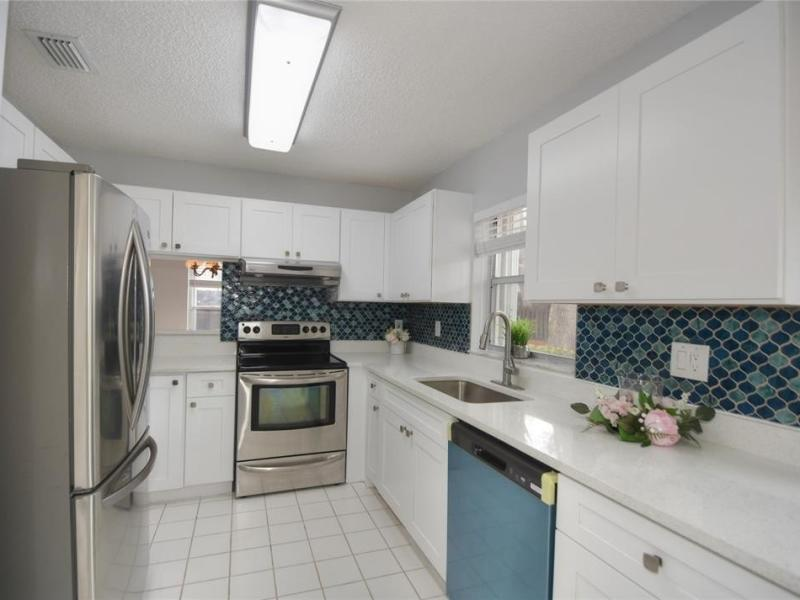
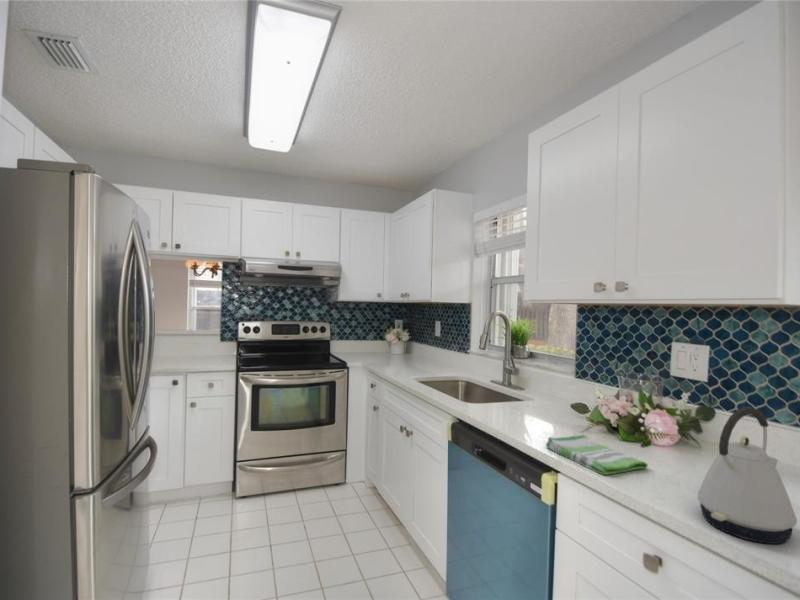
+ kettle (746, 467)
+ dish towel (593, 452)
